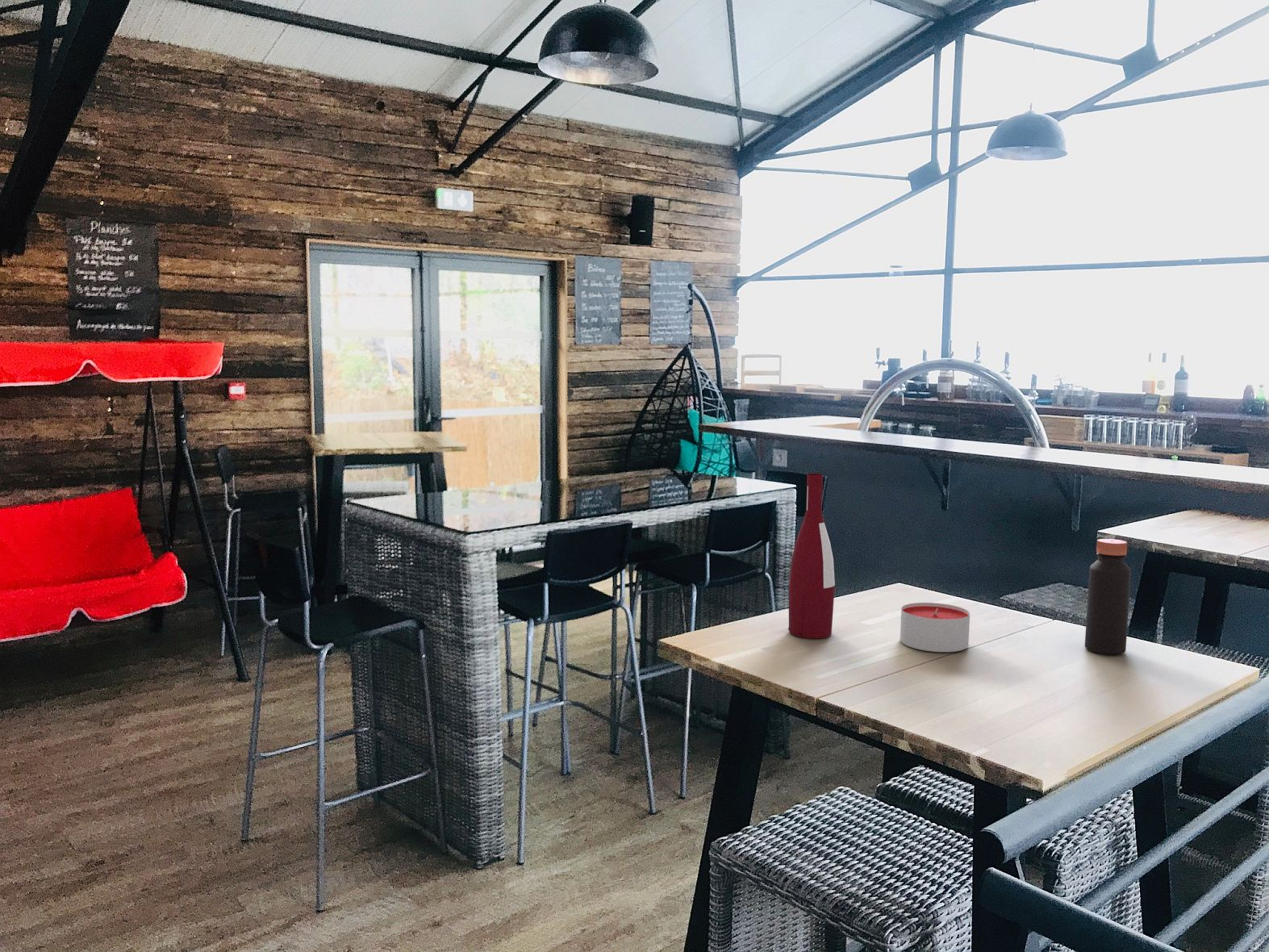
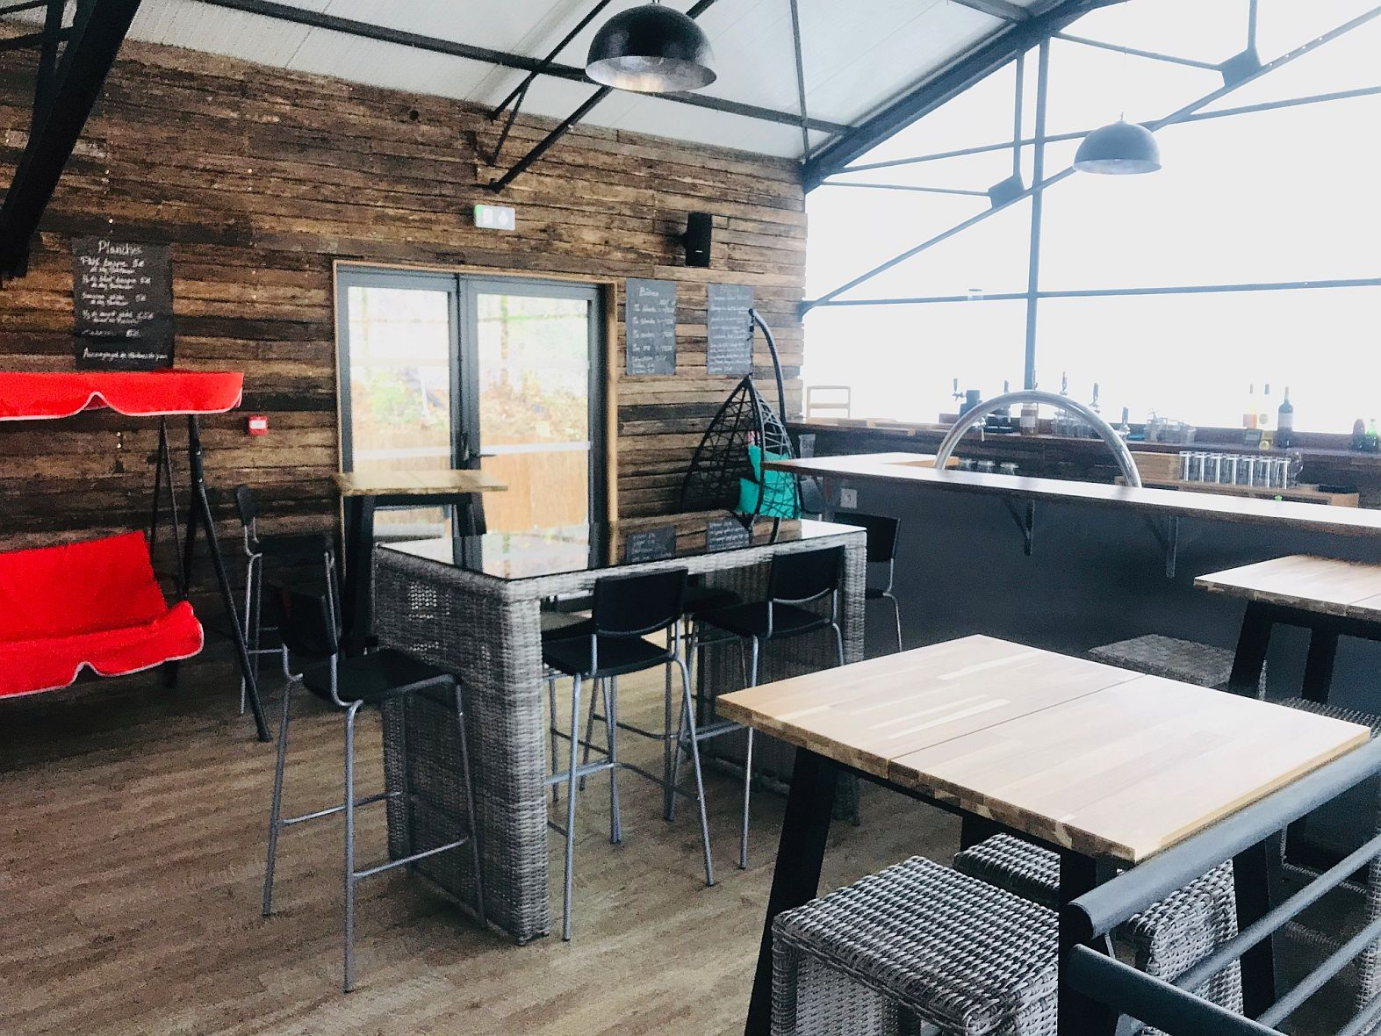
- candle (934, 625)
- alcohol (812, 553)
- bottle (1108, 595)
